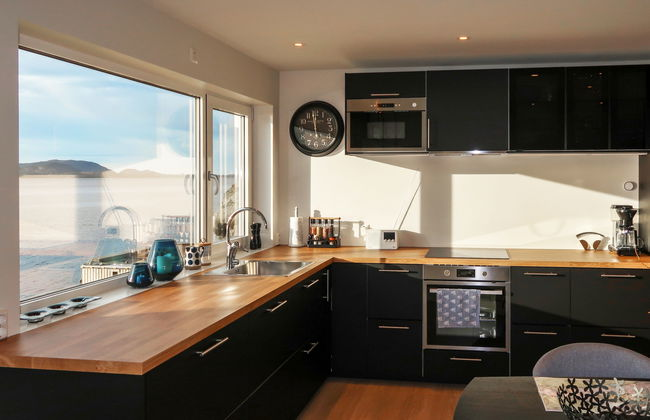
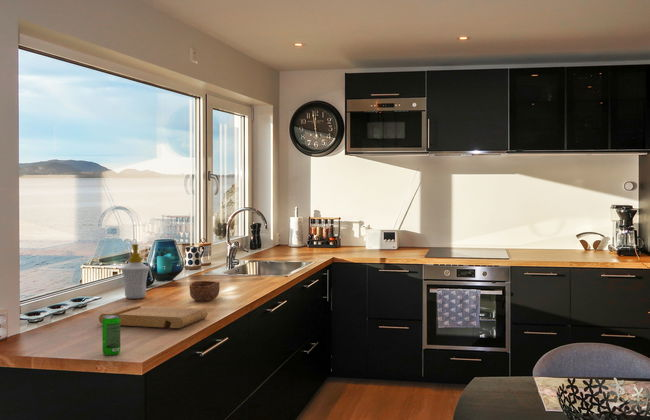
+ beverage can (111, 334)
+ bowl (204, 290)
+ cutting board (154, 316)
+ soap bottle (135, 270)
